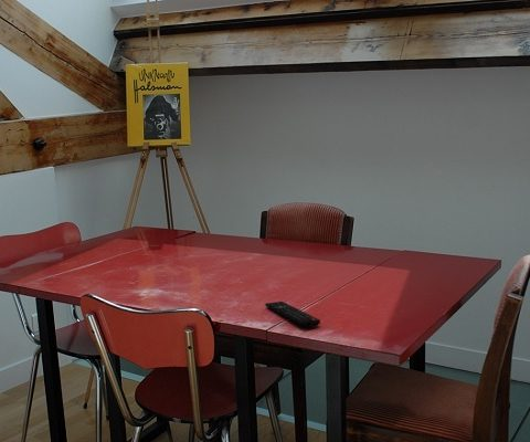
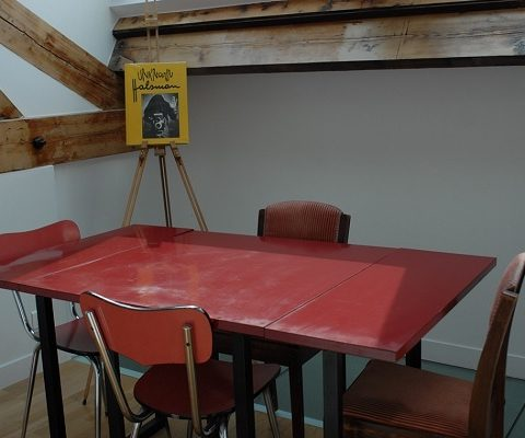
- remote control (292, 314)
